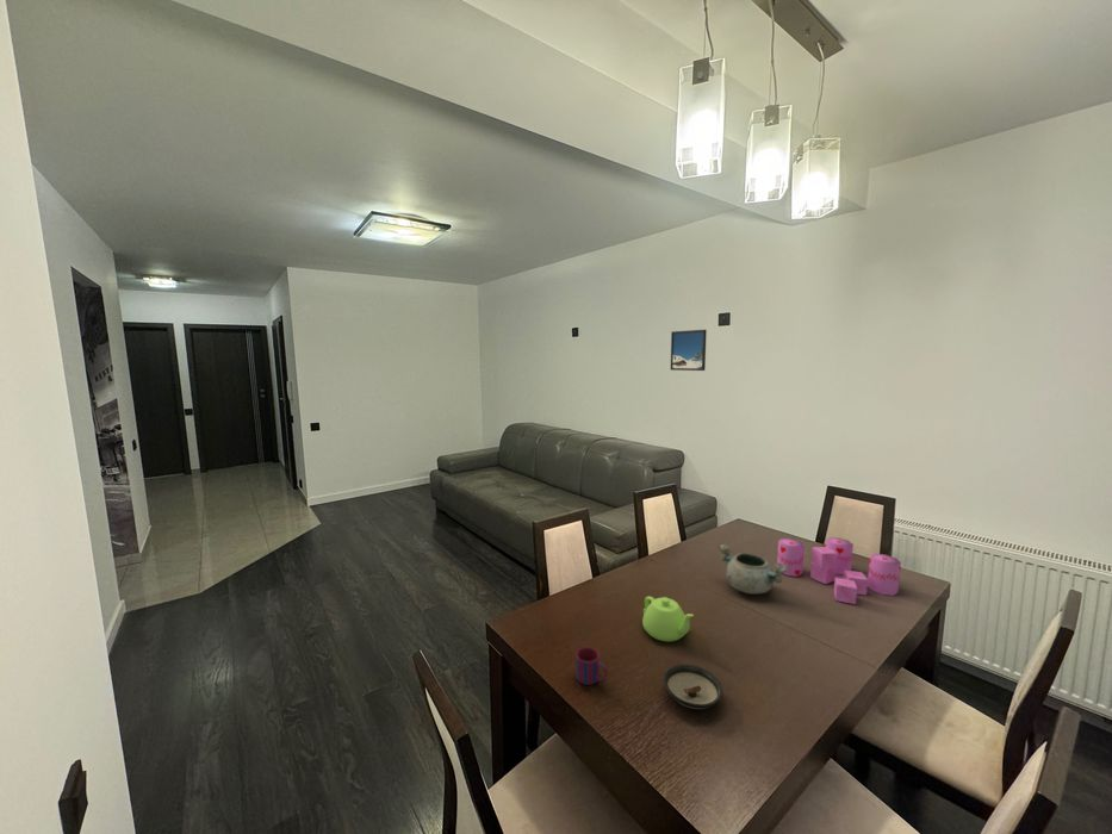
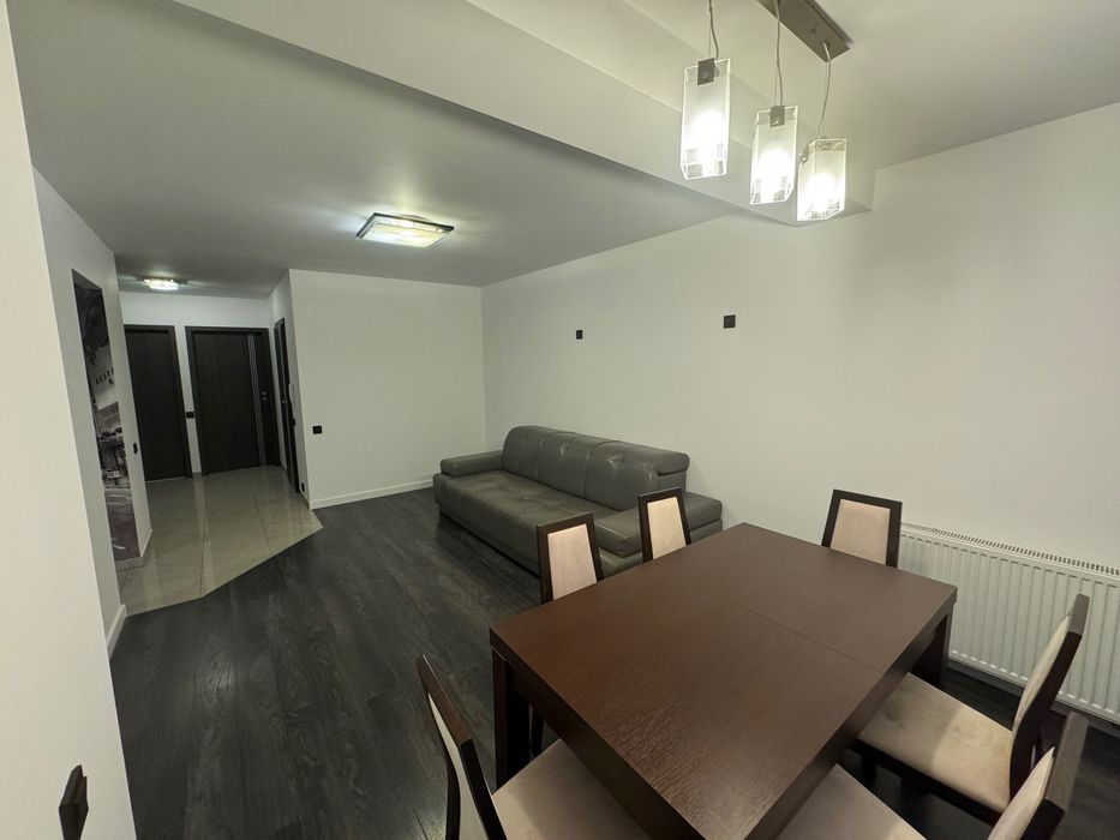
- saucer (691, 689)
- teapot (666, 616)
- candle (835, 565)
- mug (591, 668)
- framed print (688, 350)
- decorative bowl (751, 571)
